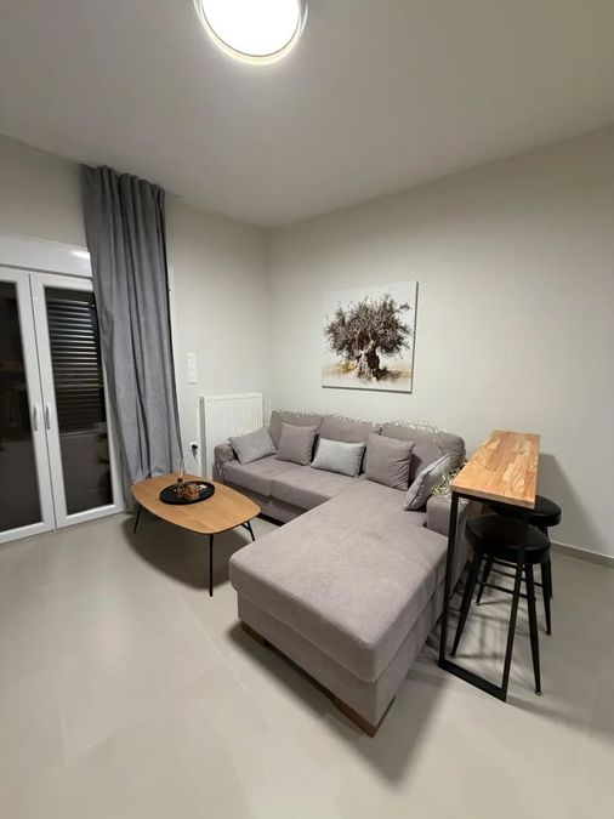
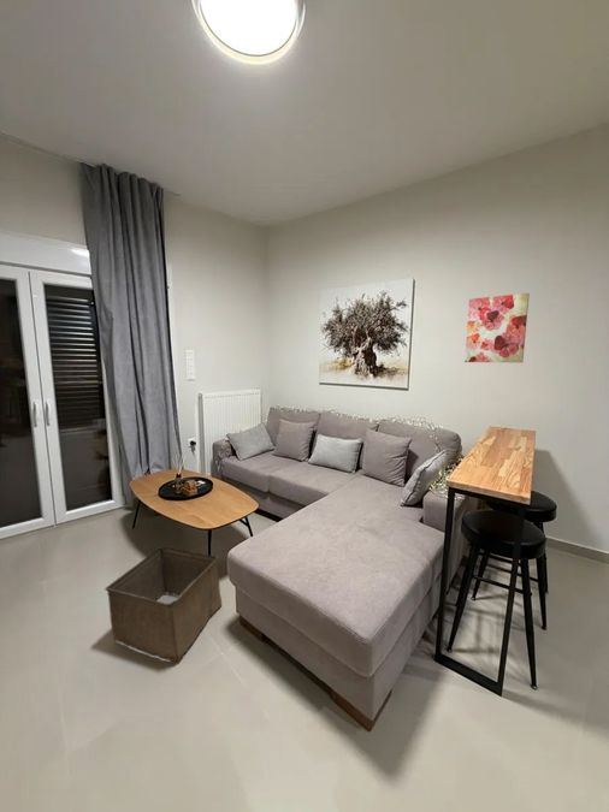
+ storage bin (170, 593)
+ wall art (495, 330)
